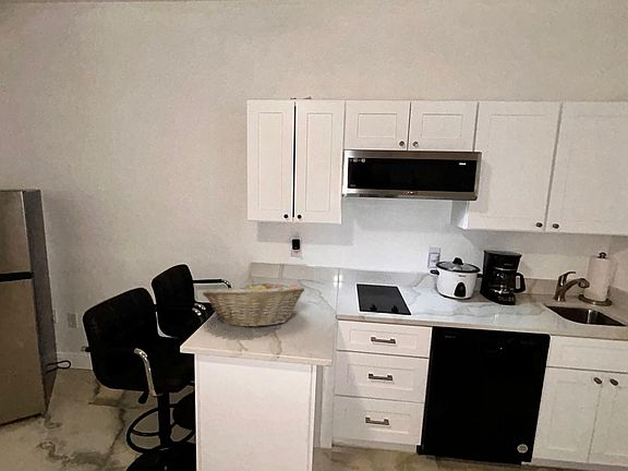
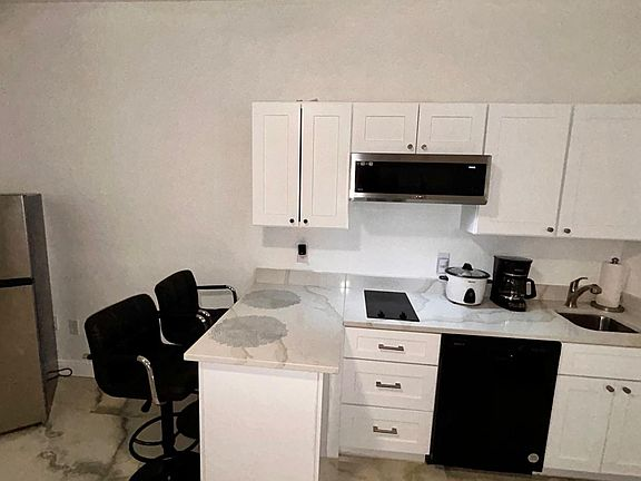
- fruit basket (254, 299)
